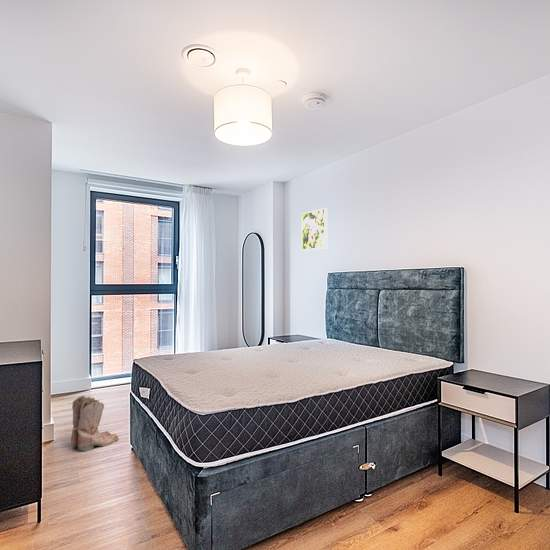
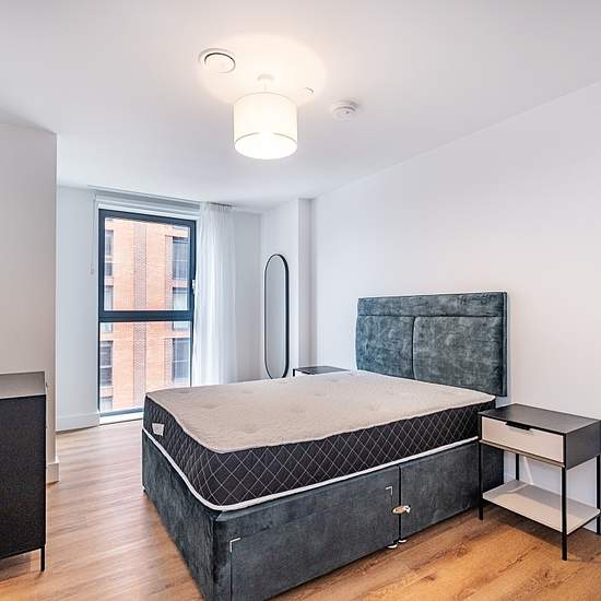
- boots (95, 419)
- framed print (313, 230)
